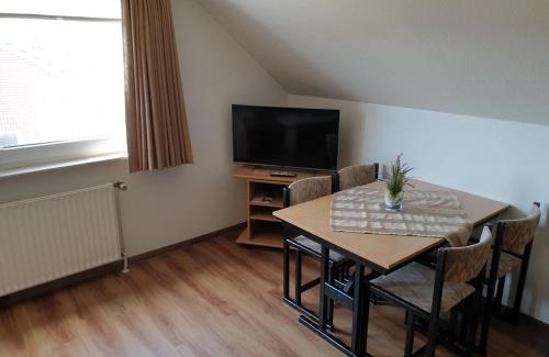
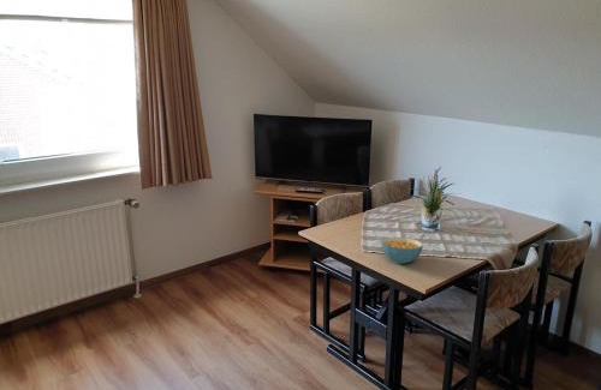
+ cereal bowl (400, 252)
